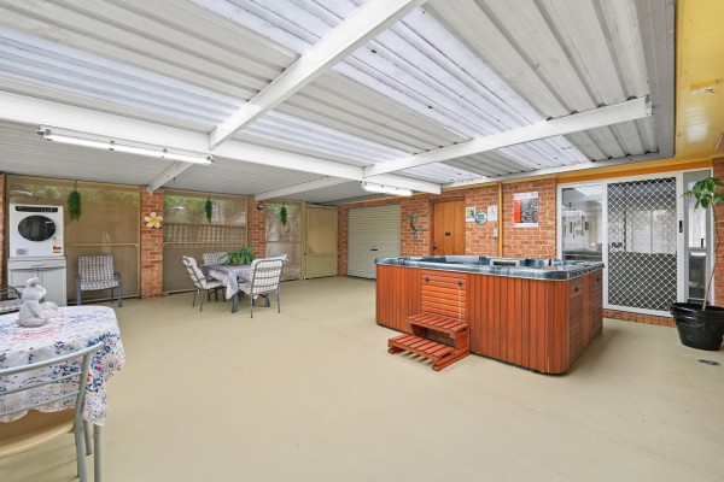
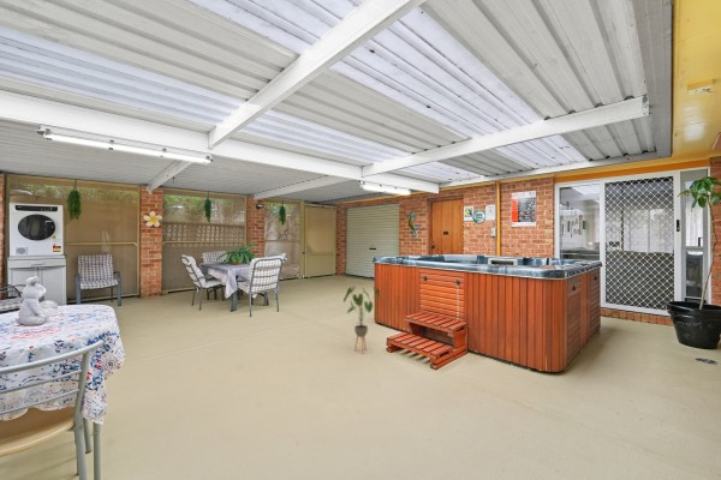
+ house plant (359, 317)
